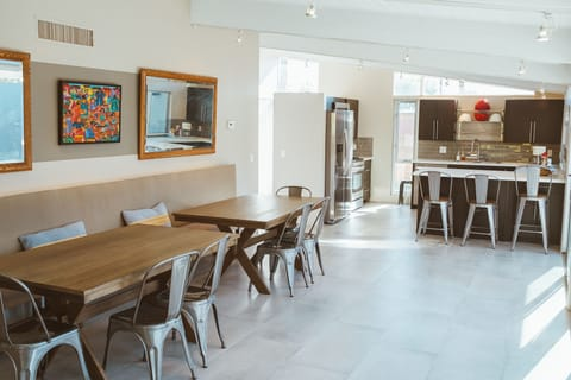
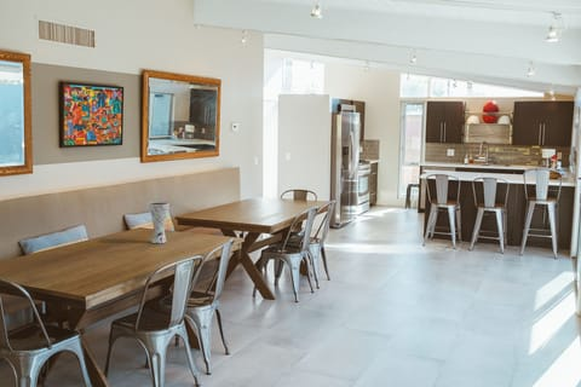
+ vase (159, 223)
